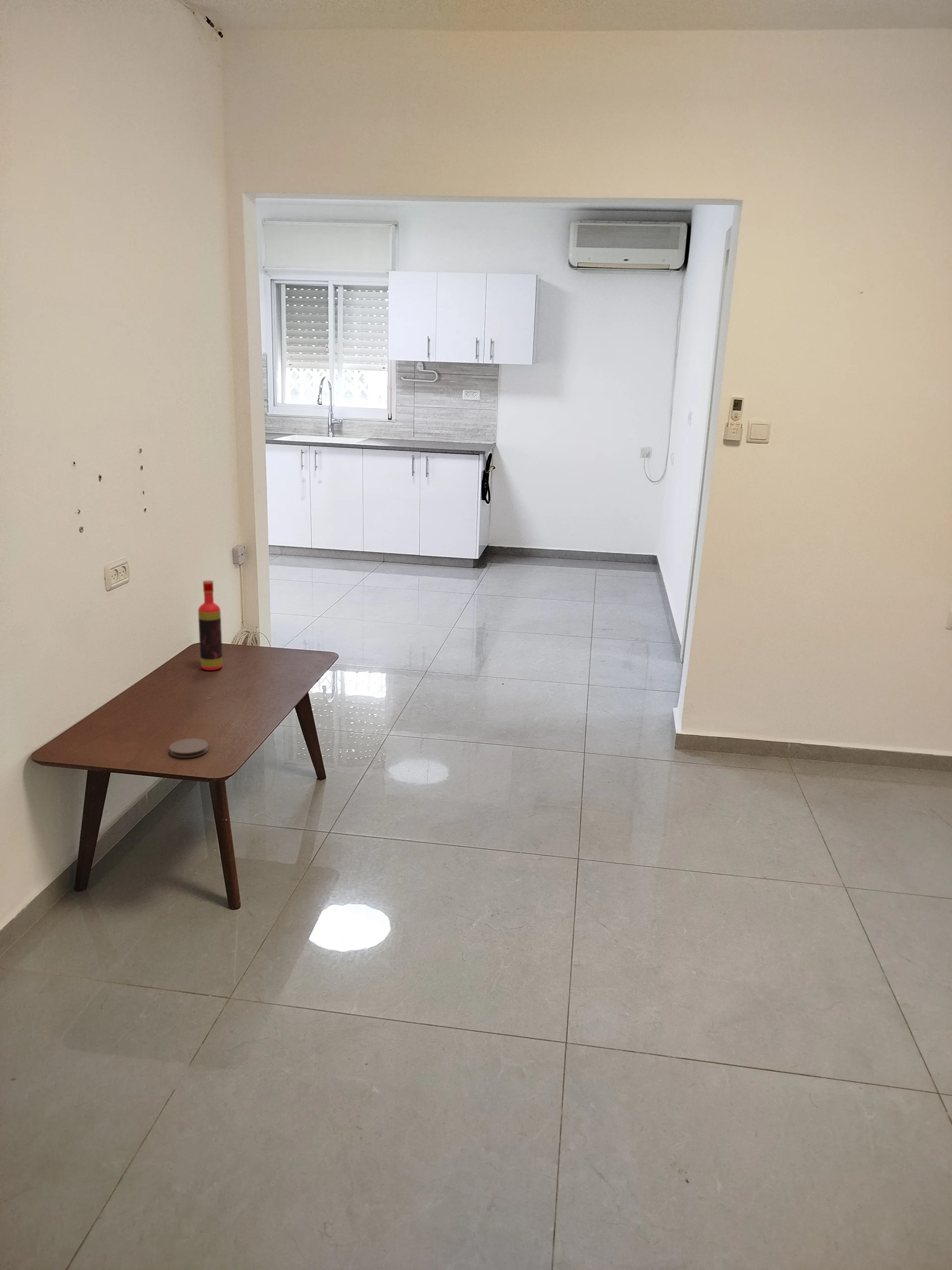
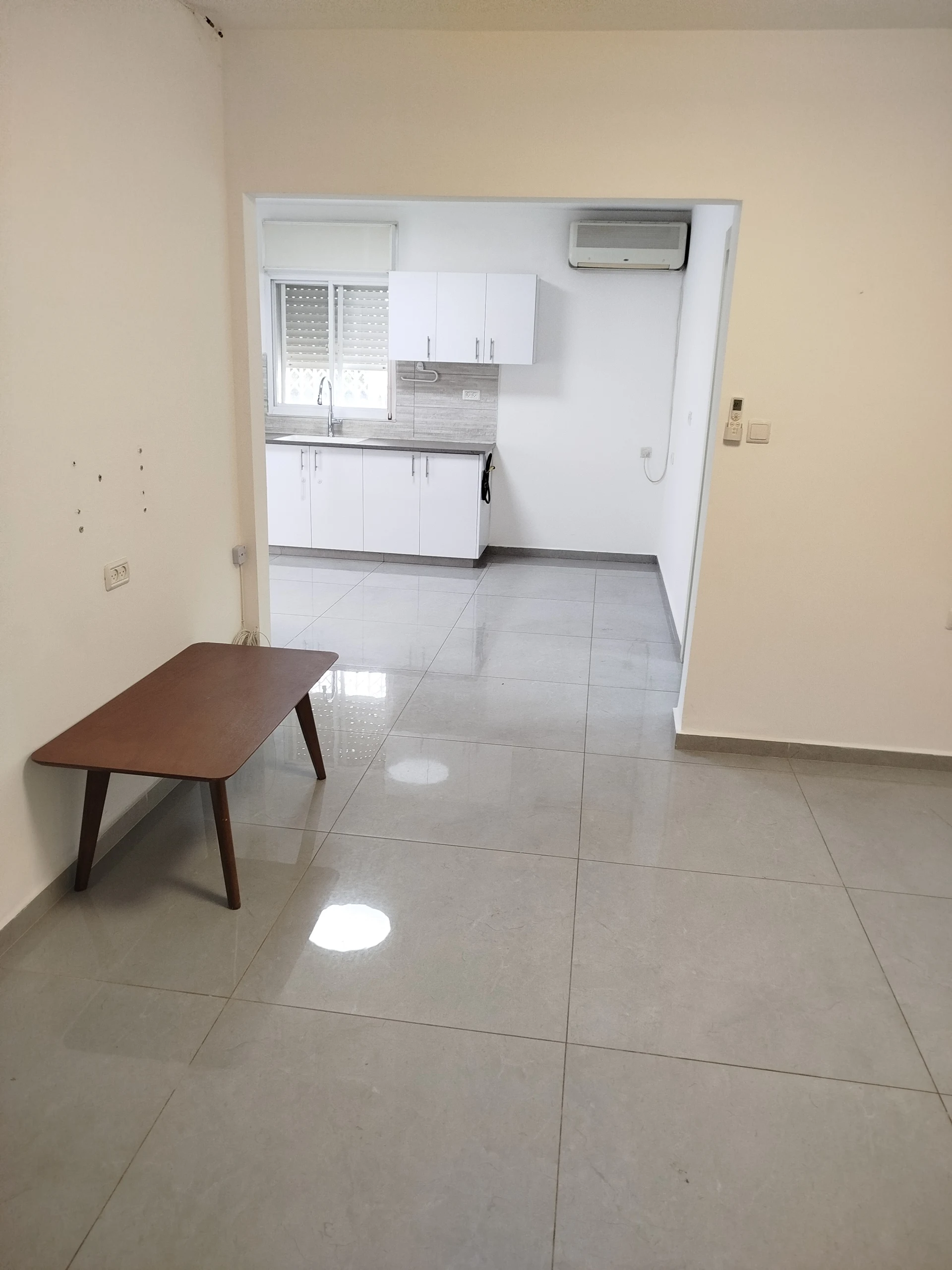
- coaster (189, 748)
- bottle (210, 625)
